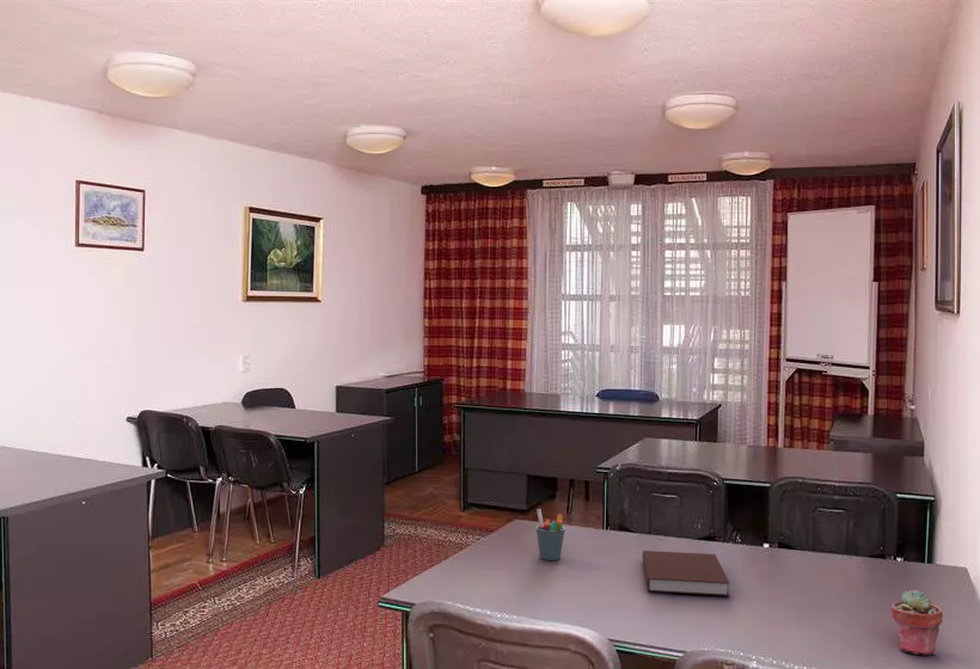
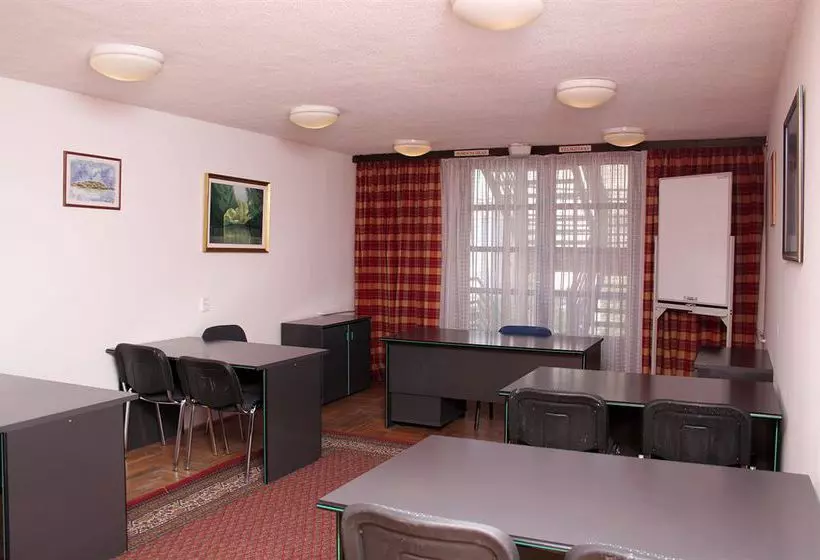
- pen holder (550, 534)
- notebook (682, 571)
- potted succulent (915, 619)
